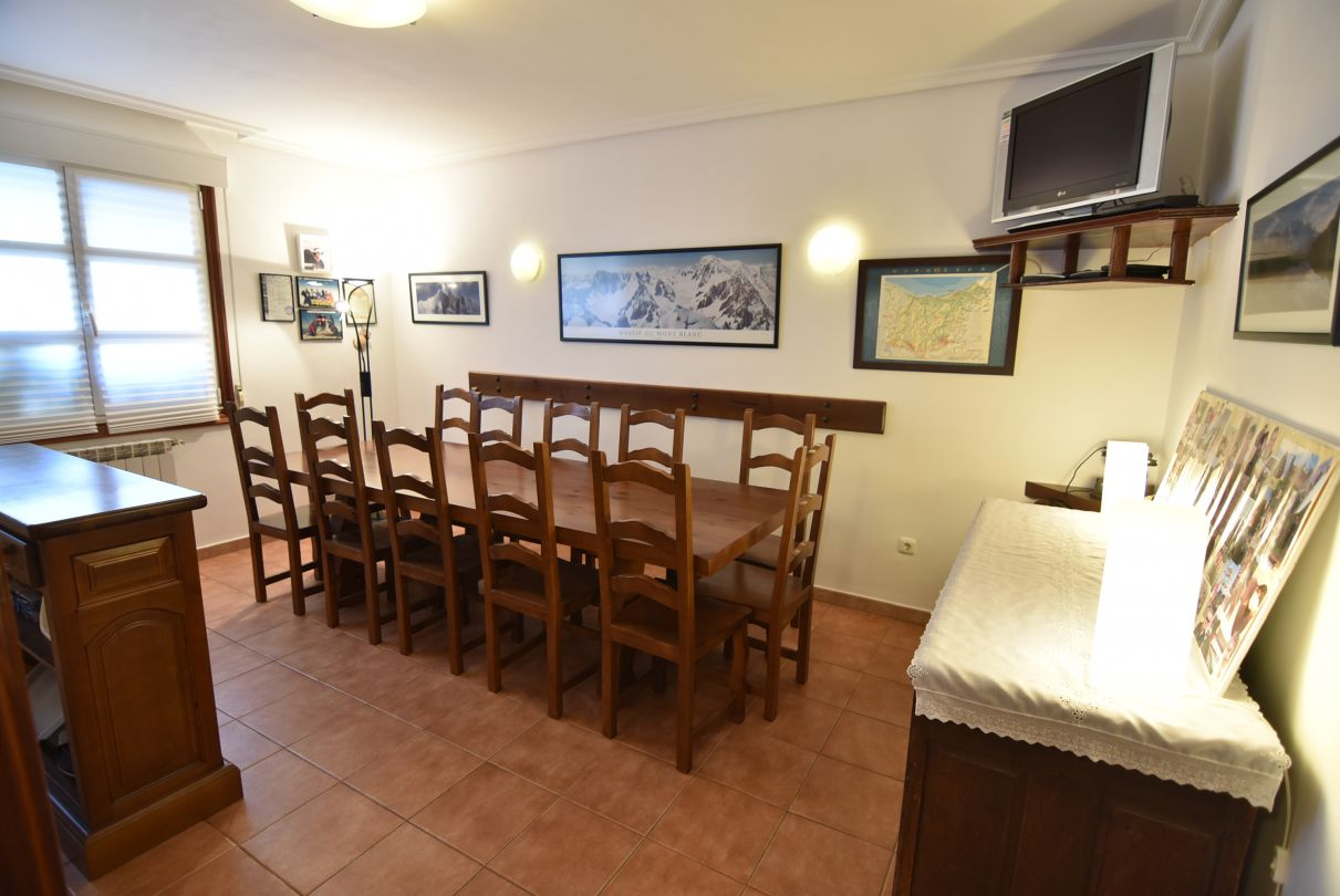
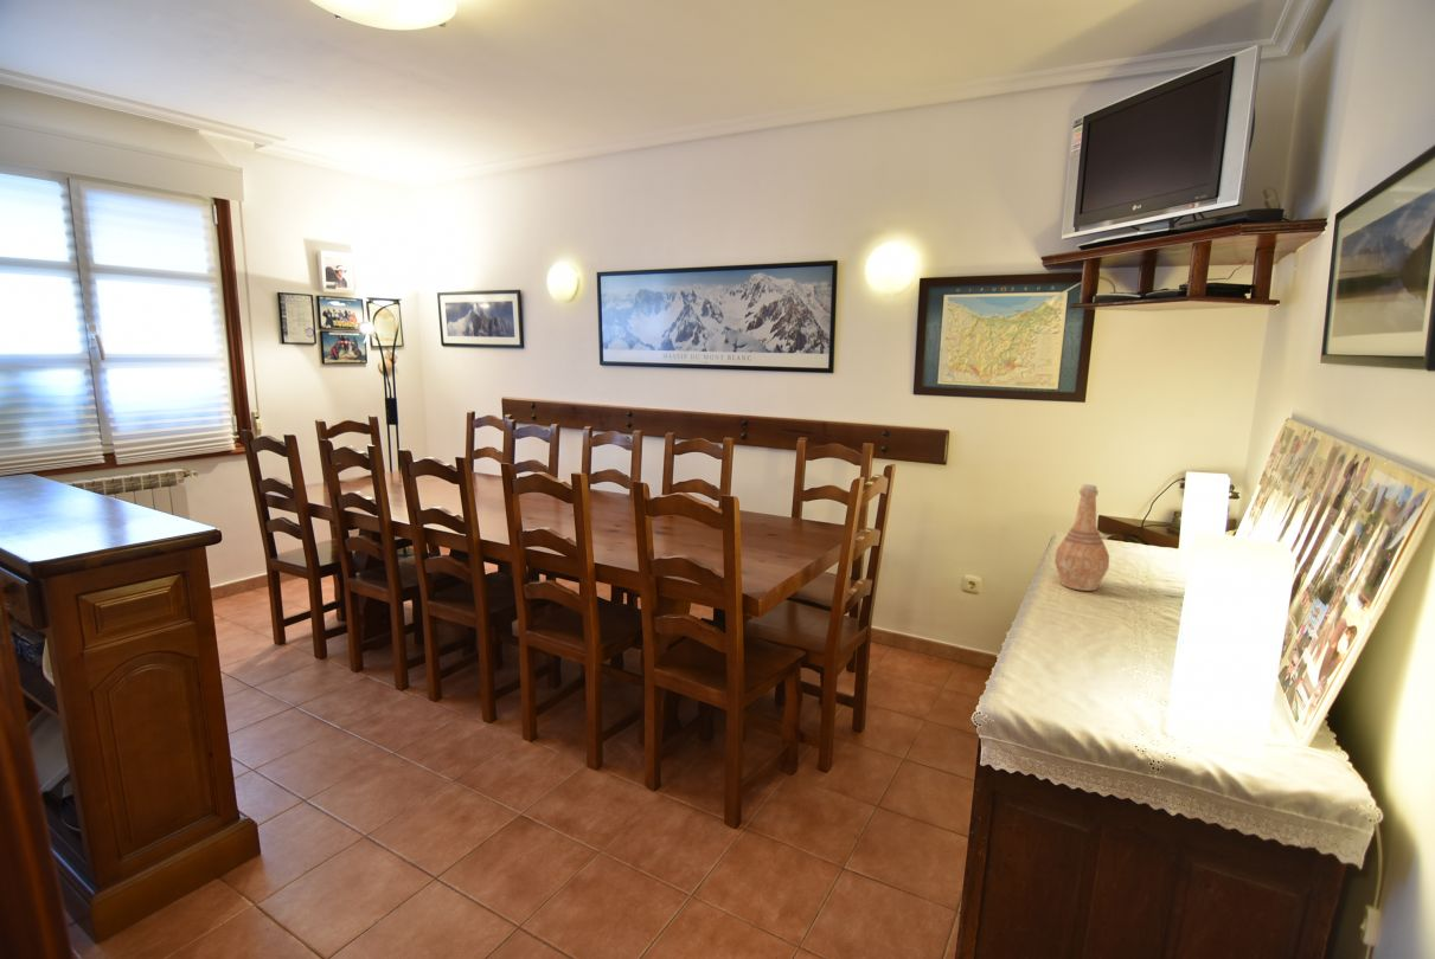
+ vase (1083, 535)
